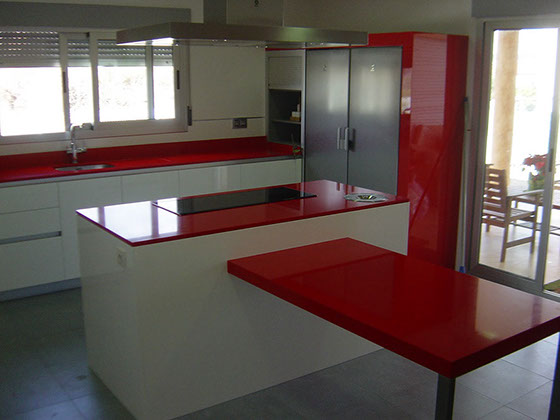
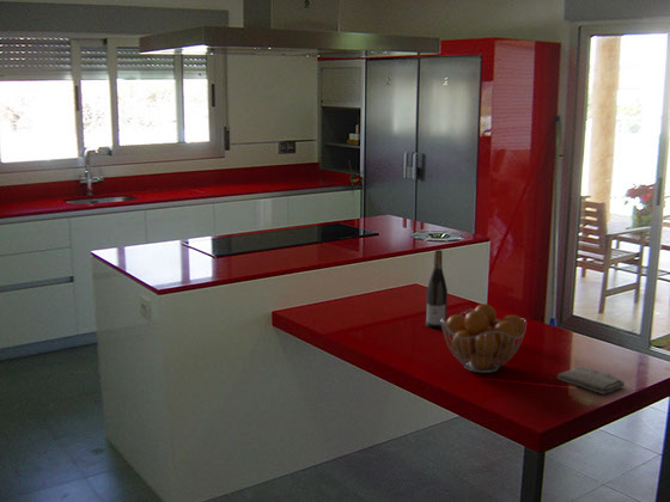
+ wine bottle (437, 288)
+ washcloth (590, 379)
+ fruit basket (482, 337)
